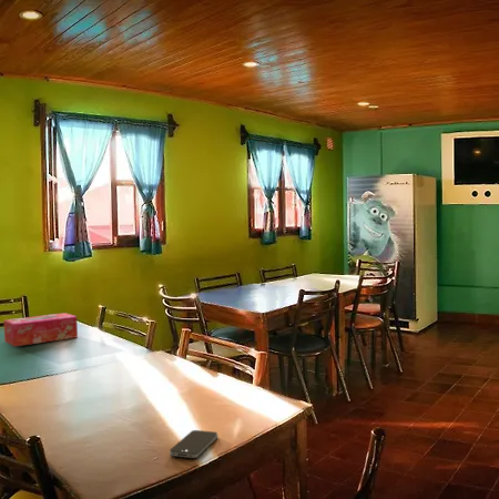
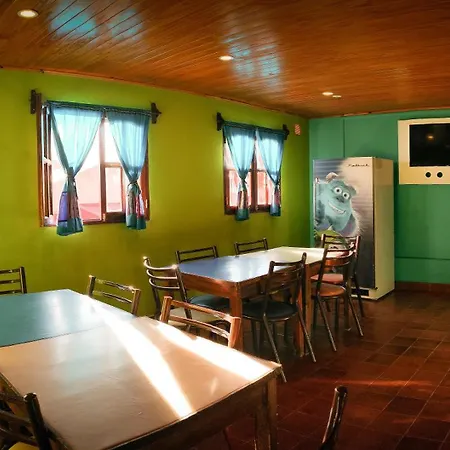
- tissue box (41, 328)
- smartphone (194, 442)
